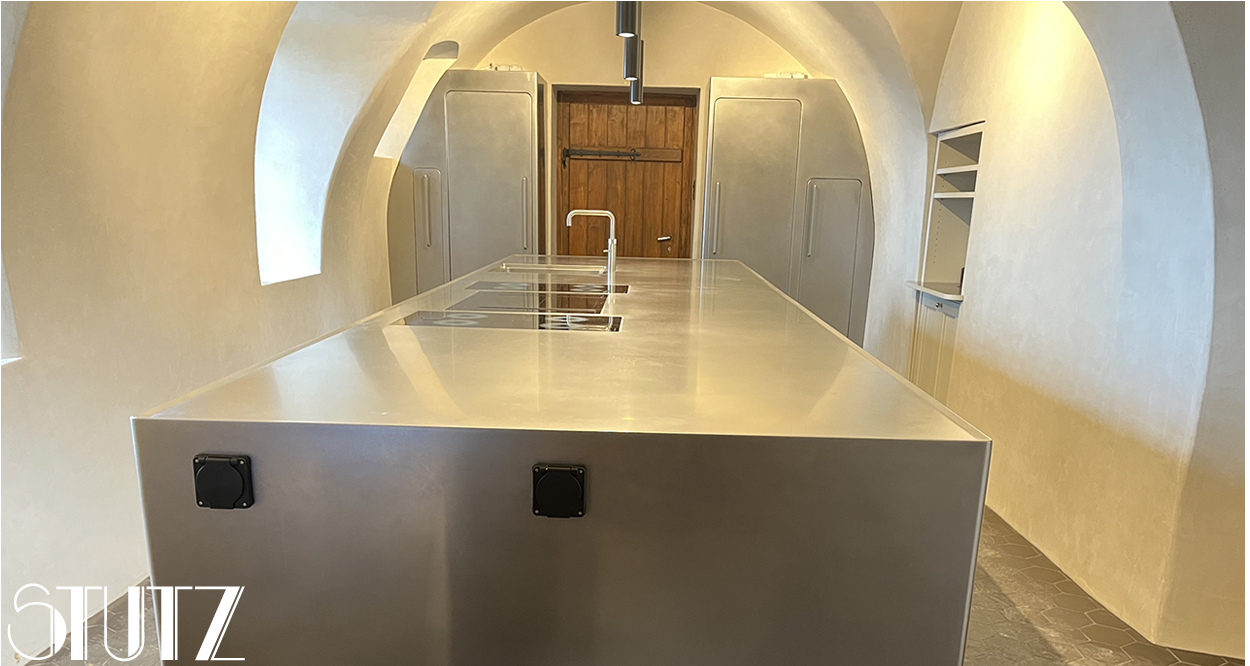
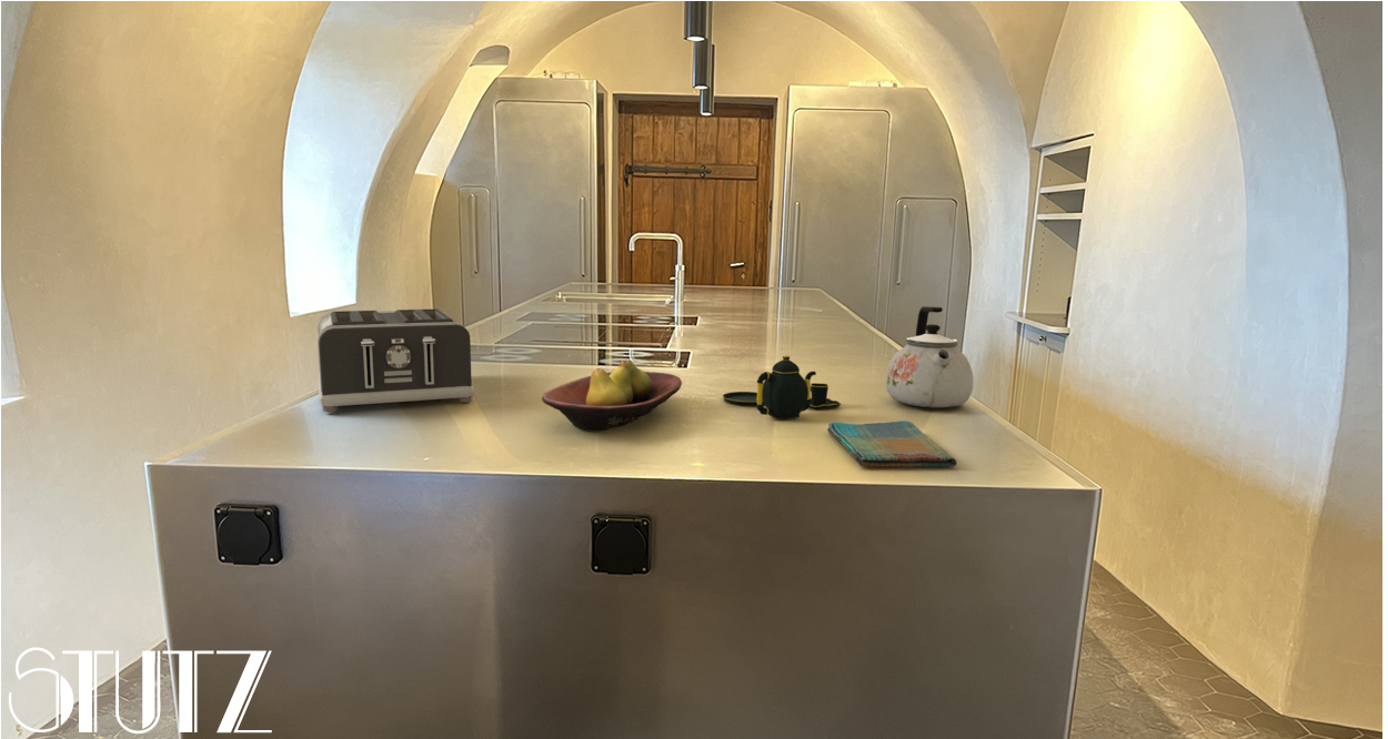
+ toaster (392, 355)
+ teapot (782, 376)
+ kettle (931, 355)
+ fruit bowl (615, 389)
+ dish towel (887, 442)
